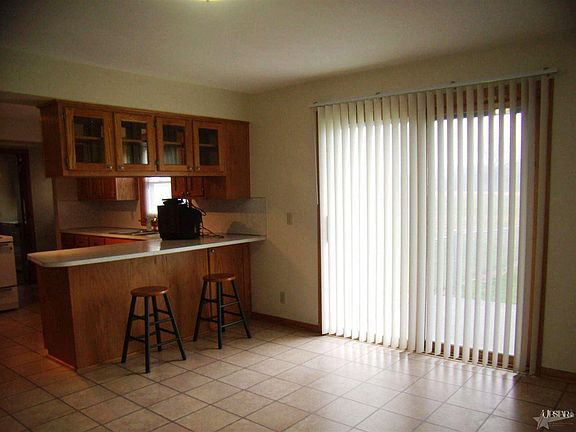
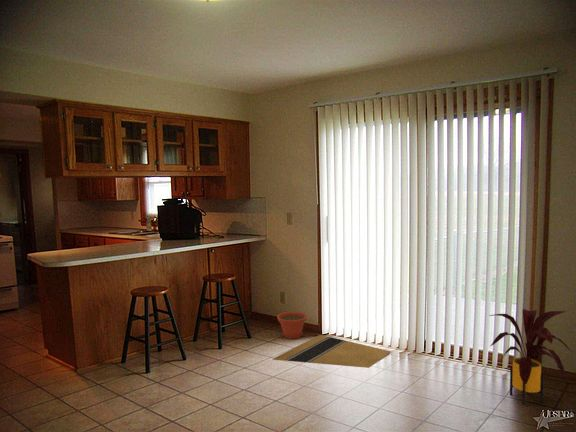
+ door mat (332, 355)
+ house plant (525, 353)
+ plant pot (292, 326)
